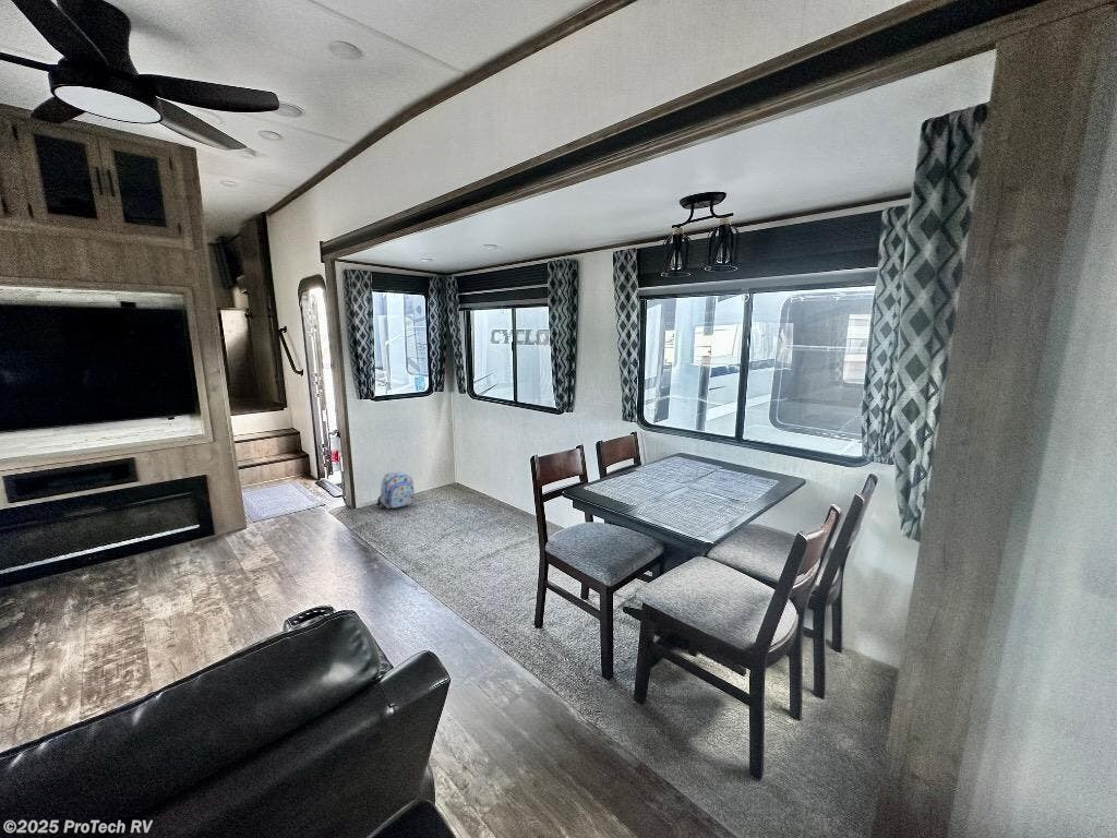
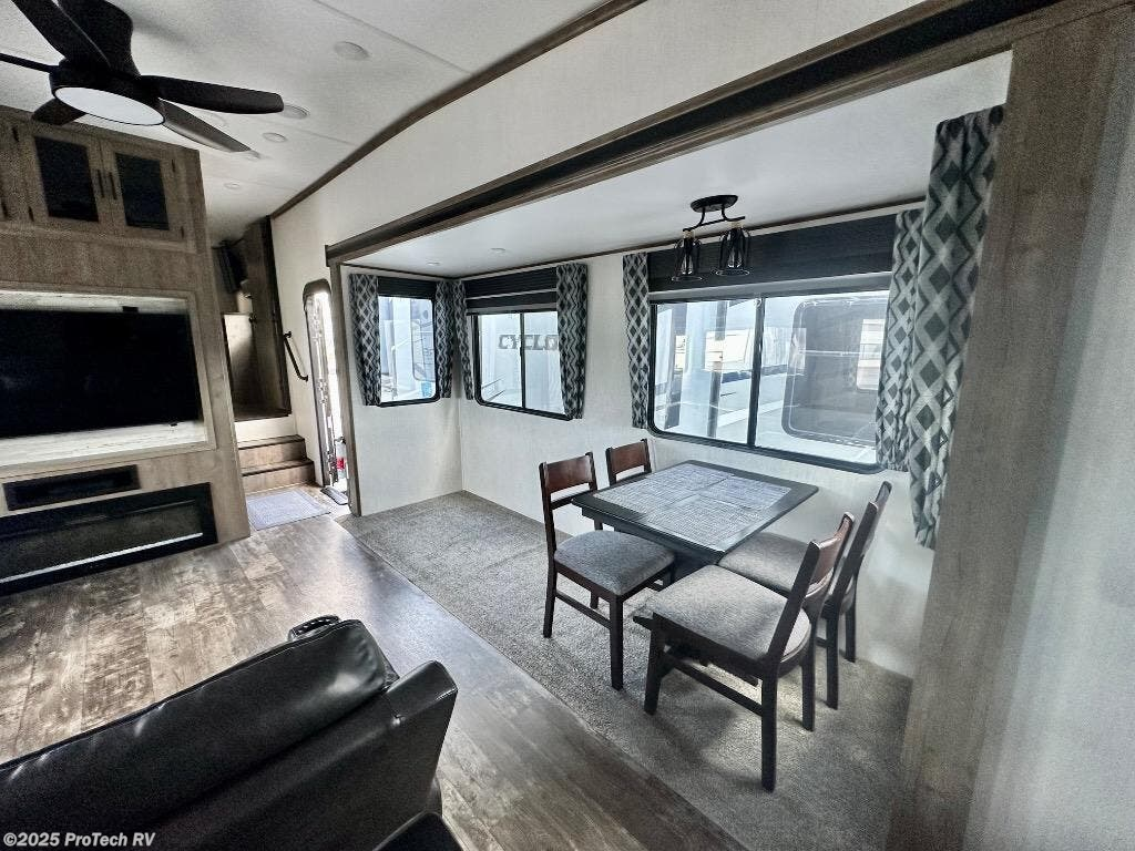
- backpack (397, 489)
